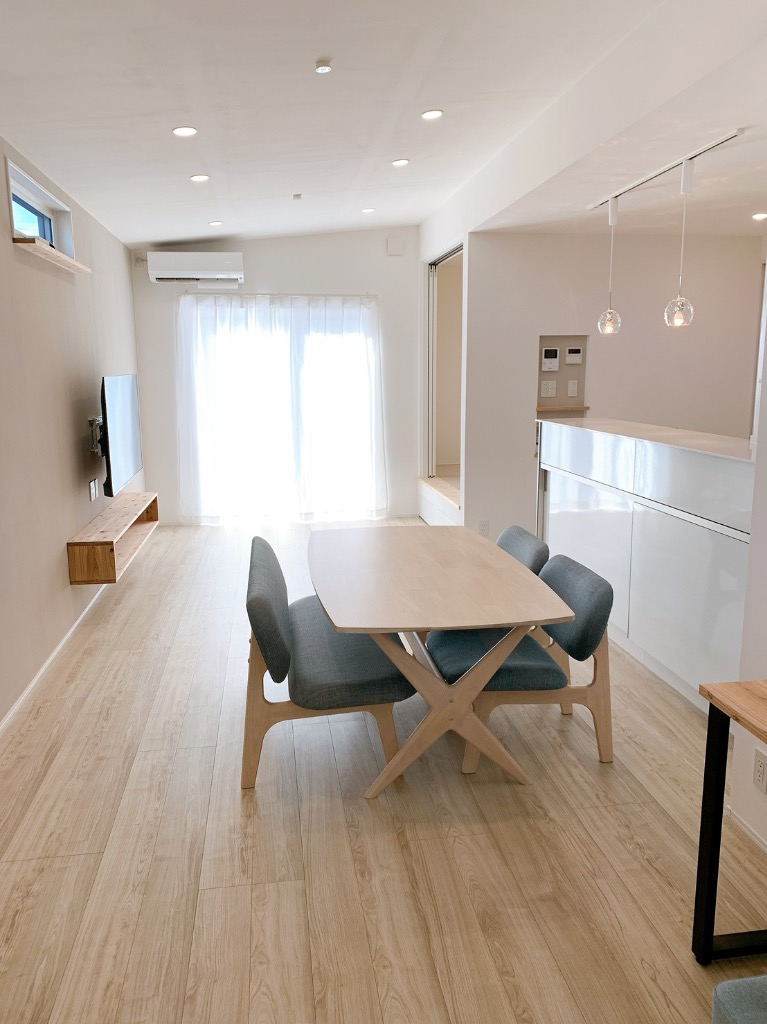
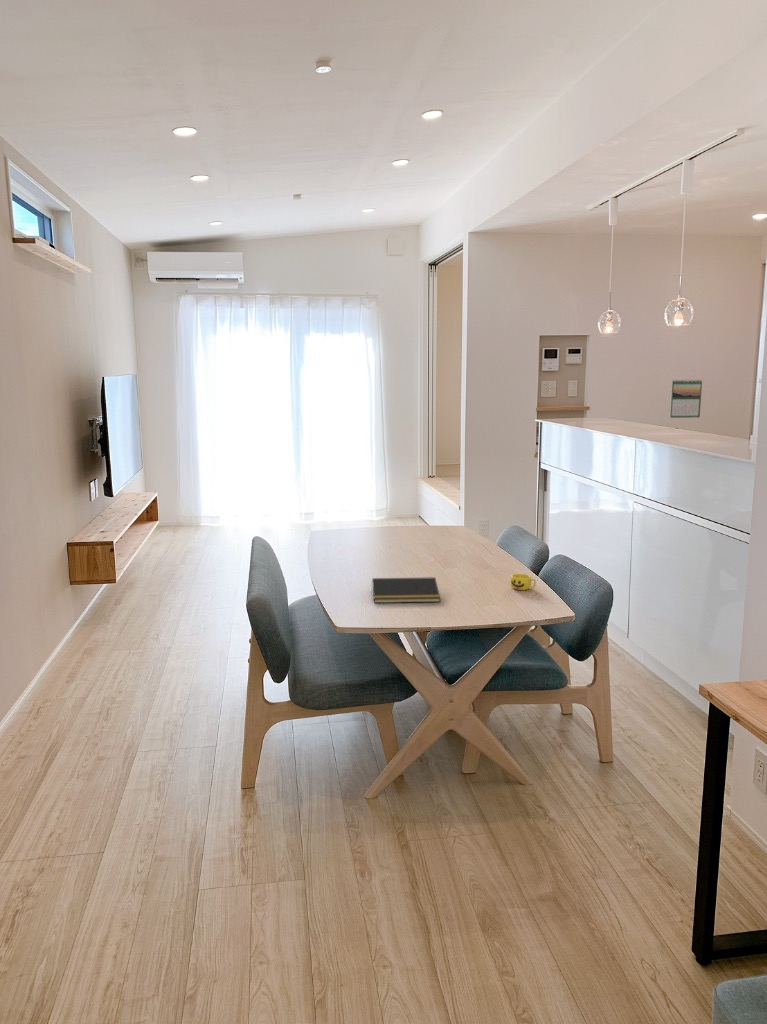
+ calendar (686, 398)
+ notepad (405, 589)
+ cup (523, 582)
